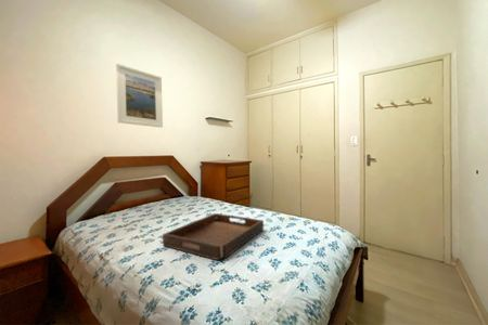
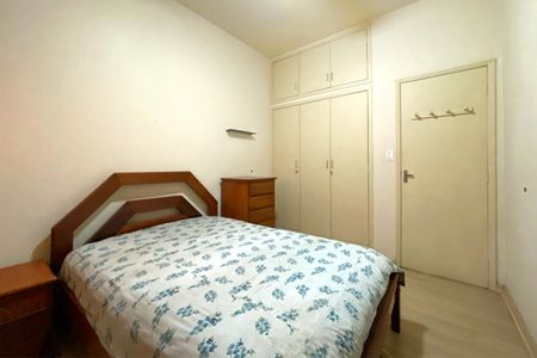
- serving tray (217, 231)
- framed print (141, 98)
